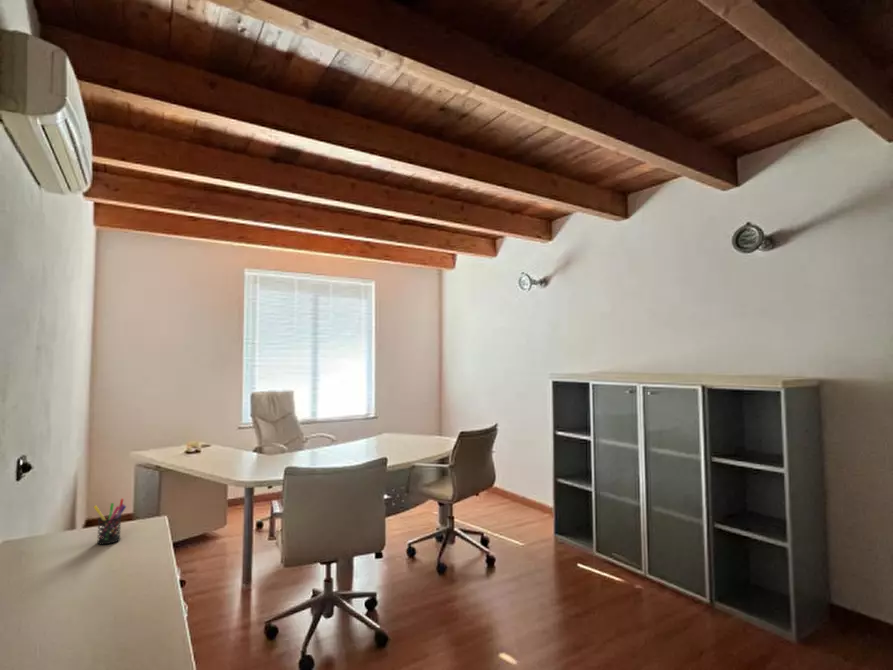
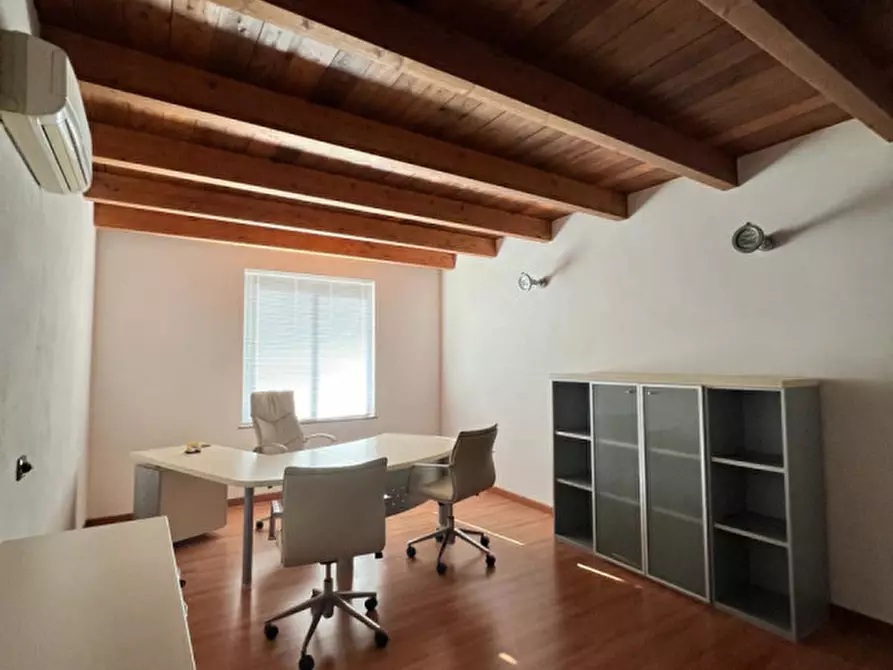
- pen holder (111, 519)
